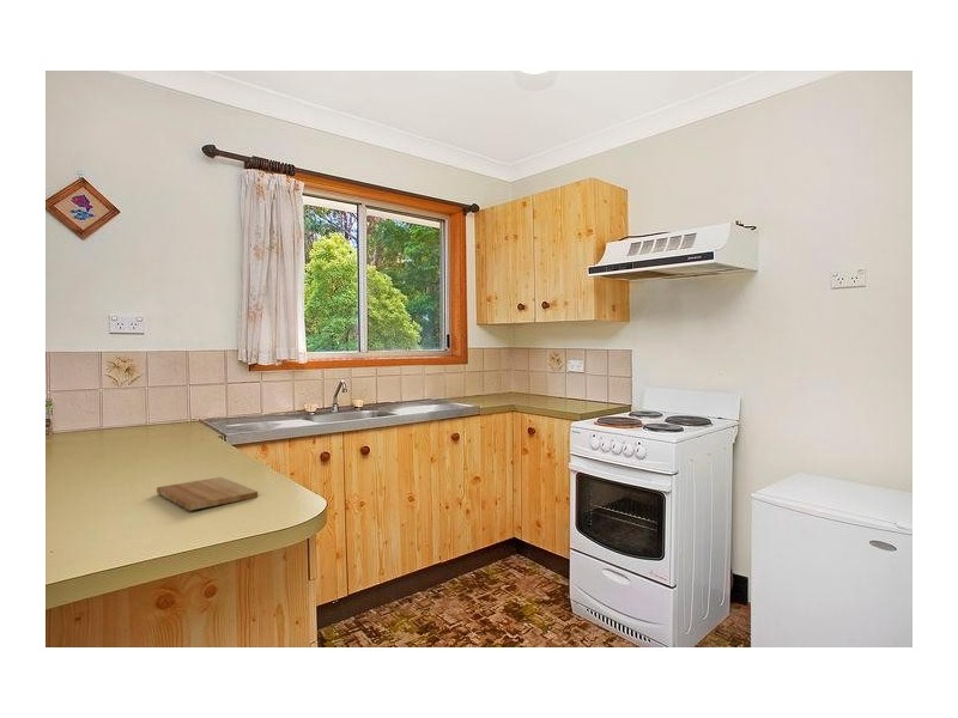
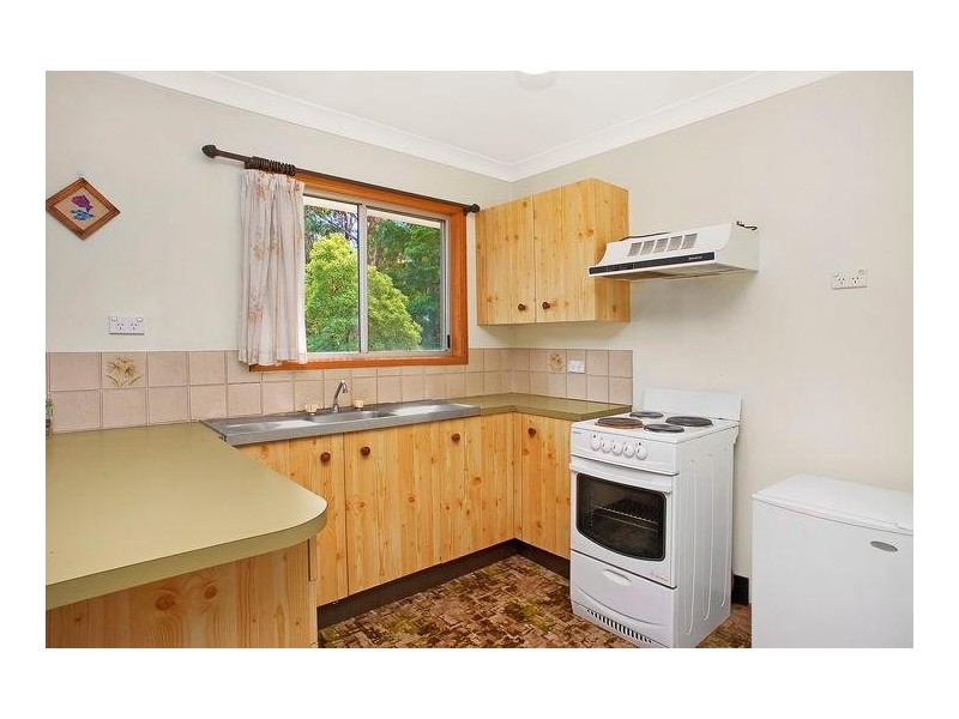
- cutting board (206, 492)
